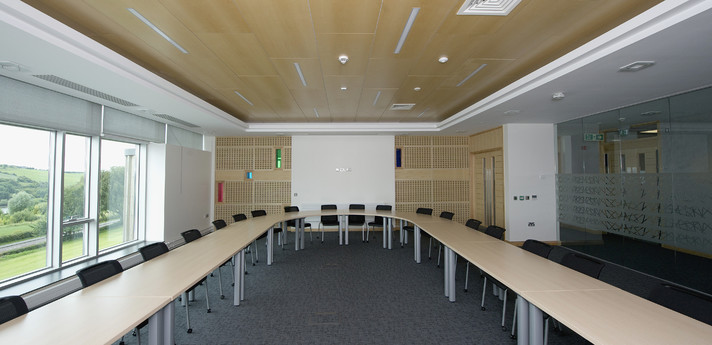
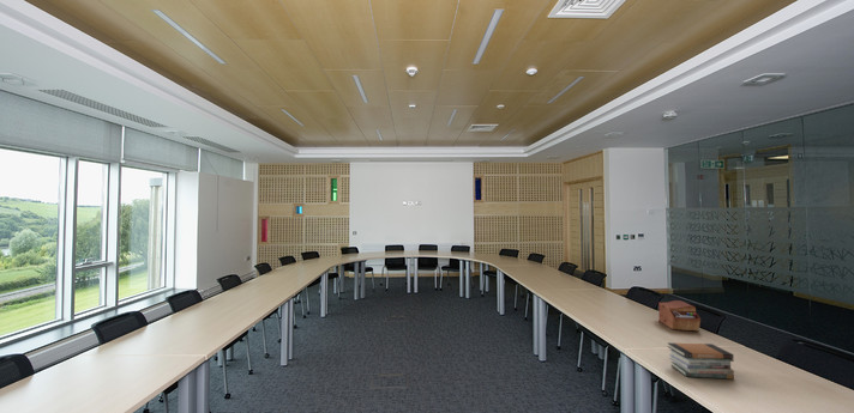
+ book stack (699, 359)
+ sewing box (678, 315)
